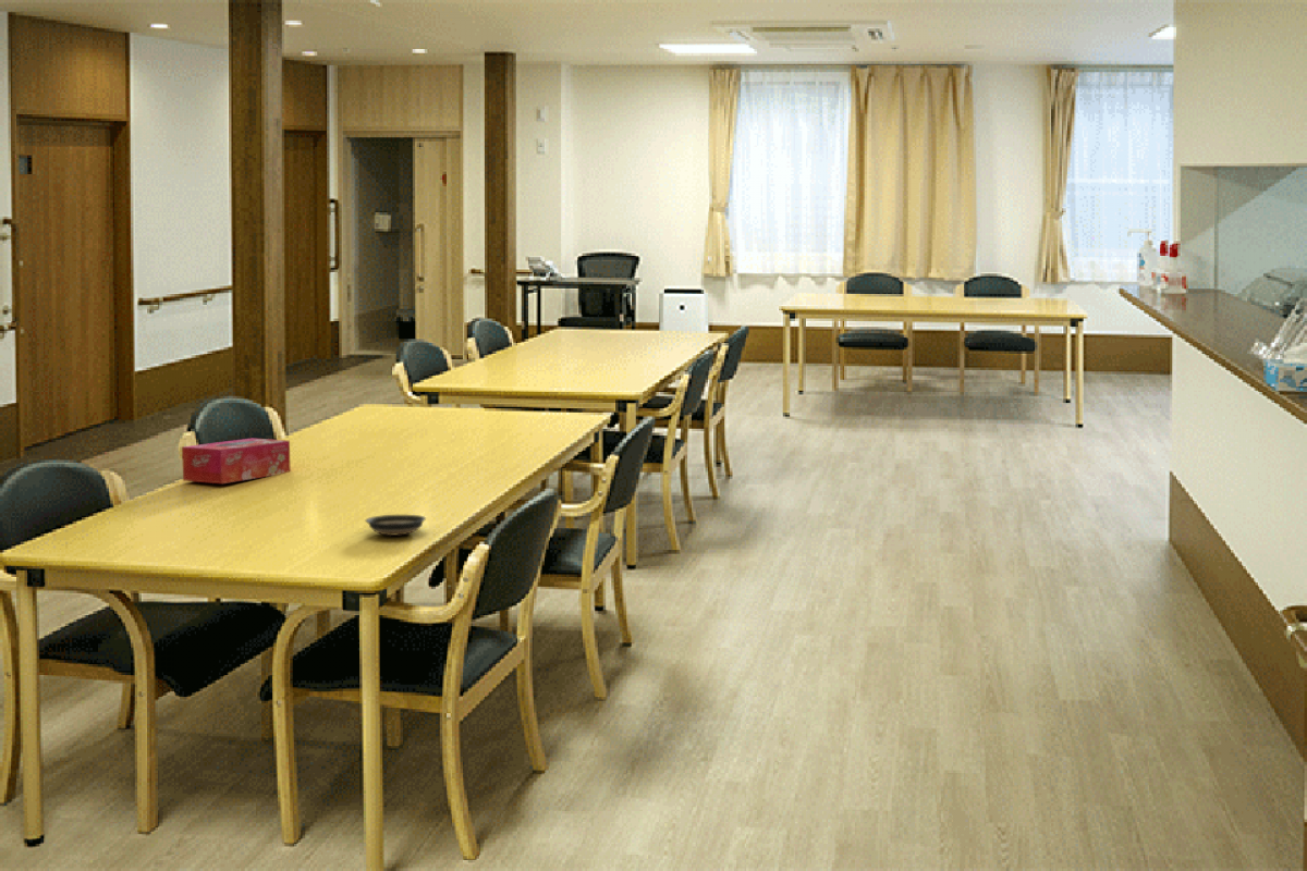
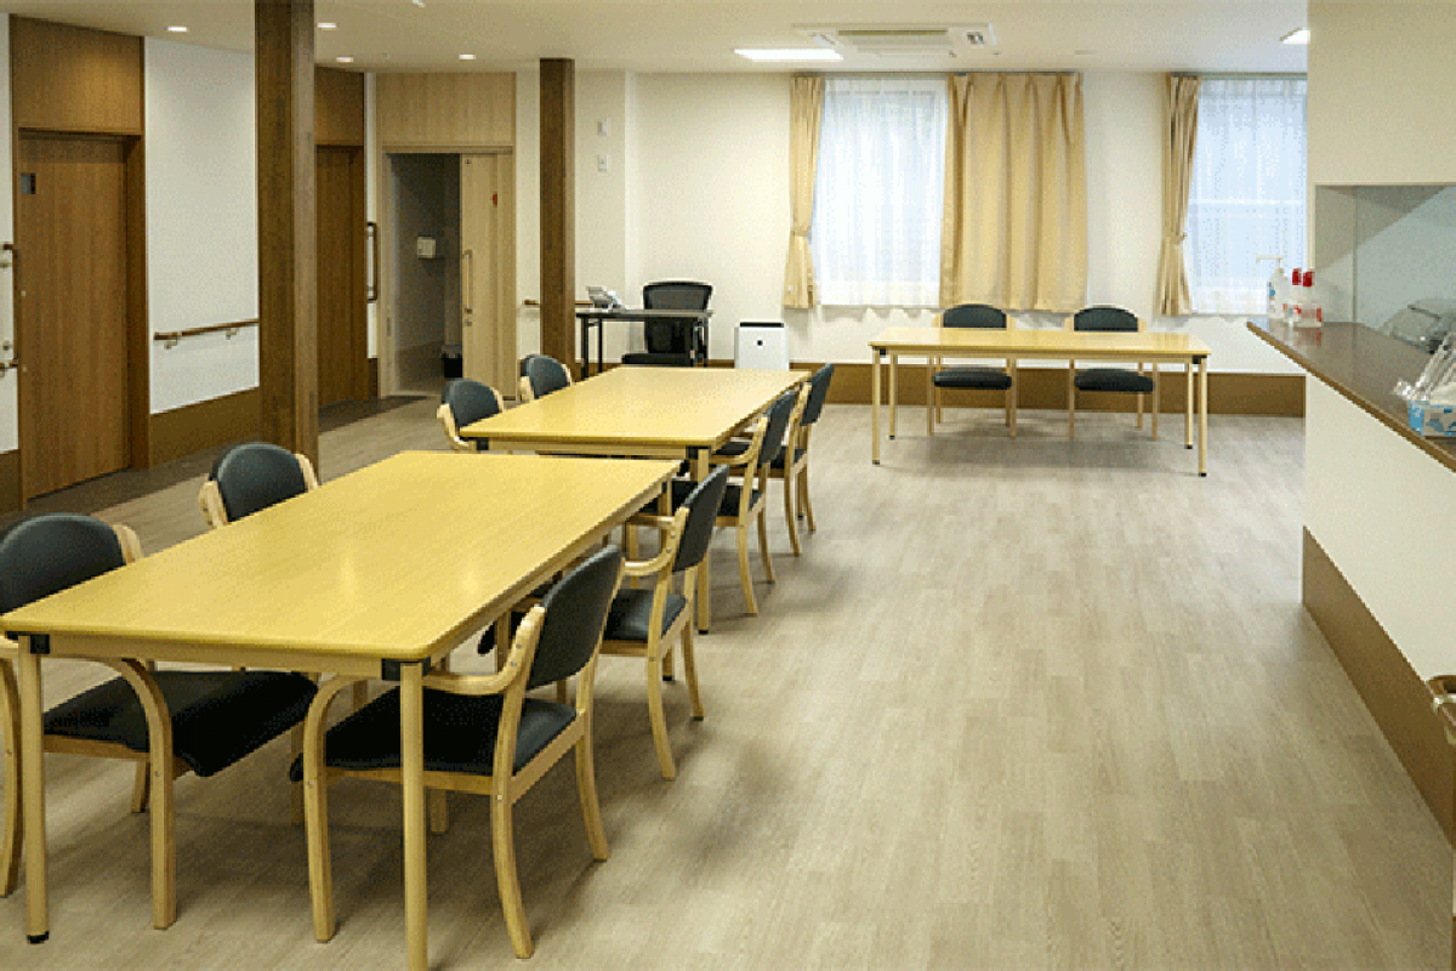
- tissue box (237, 459)
- saucer (395, 526)
